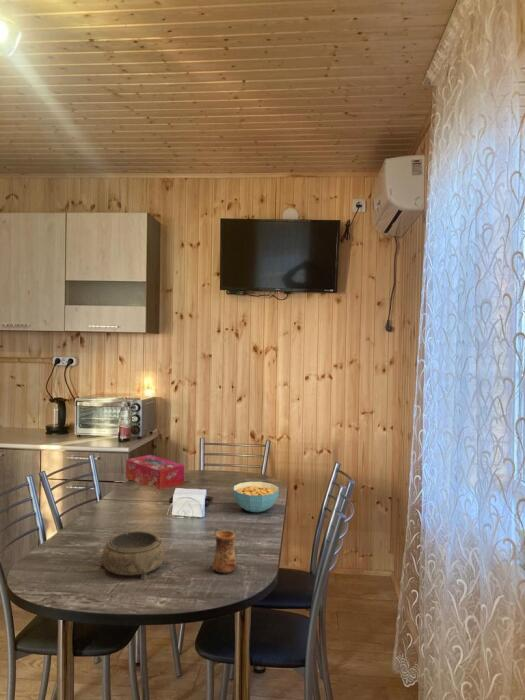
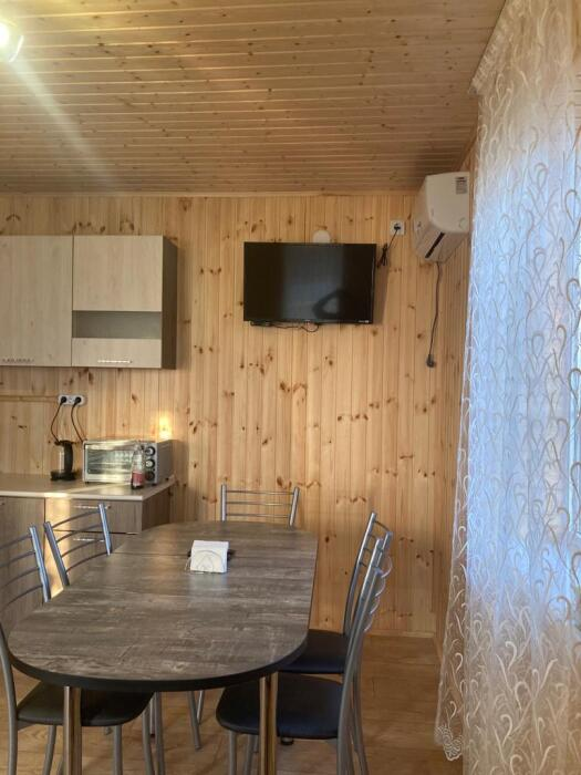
- decorative bowl (131, 553)
- cereal bowl (255, 499)
- tissue box (154, 471)
- cup (224, 551)
